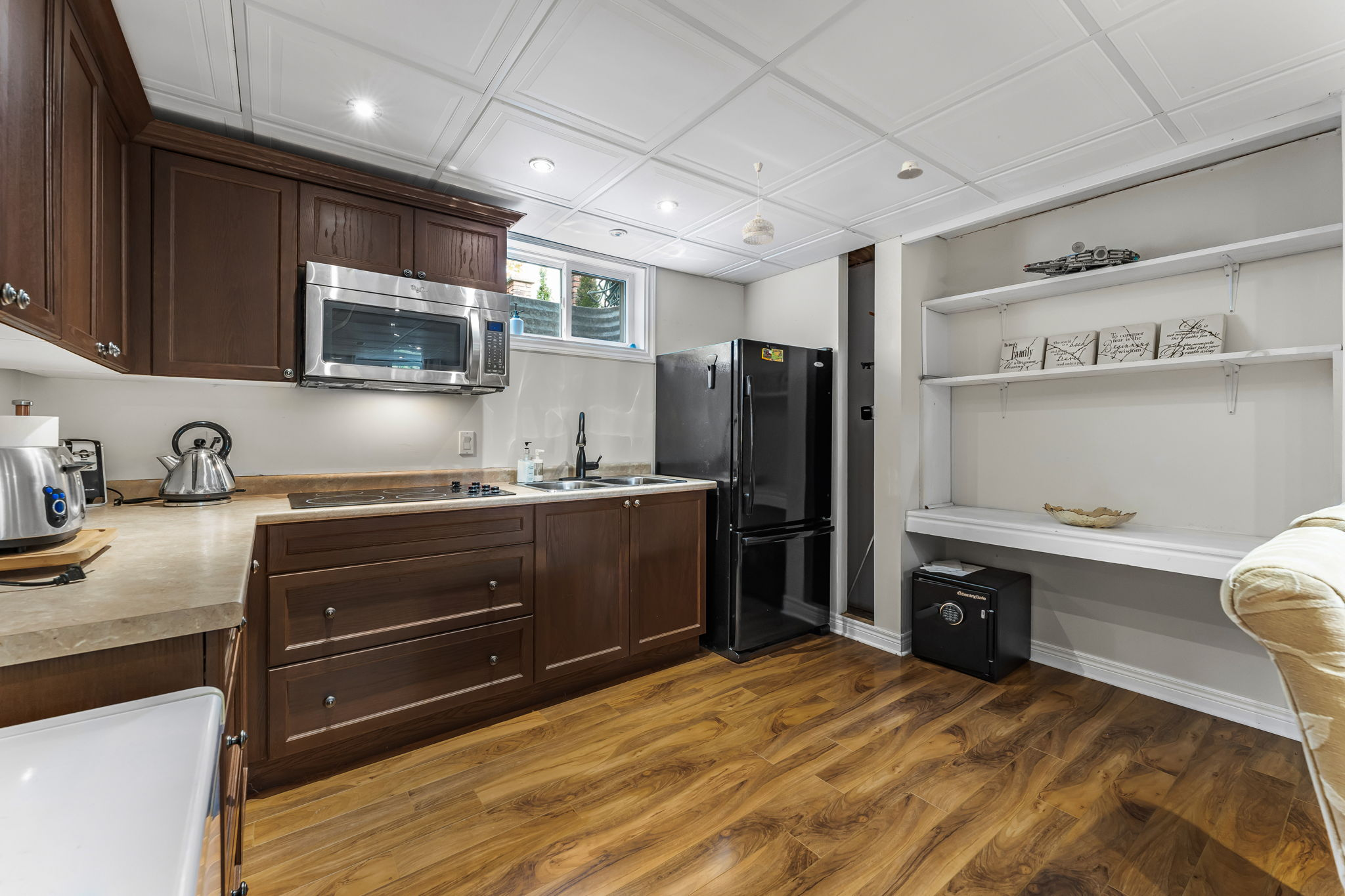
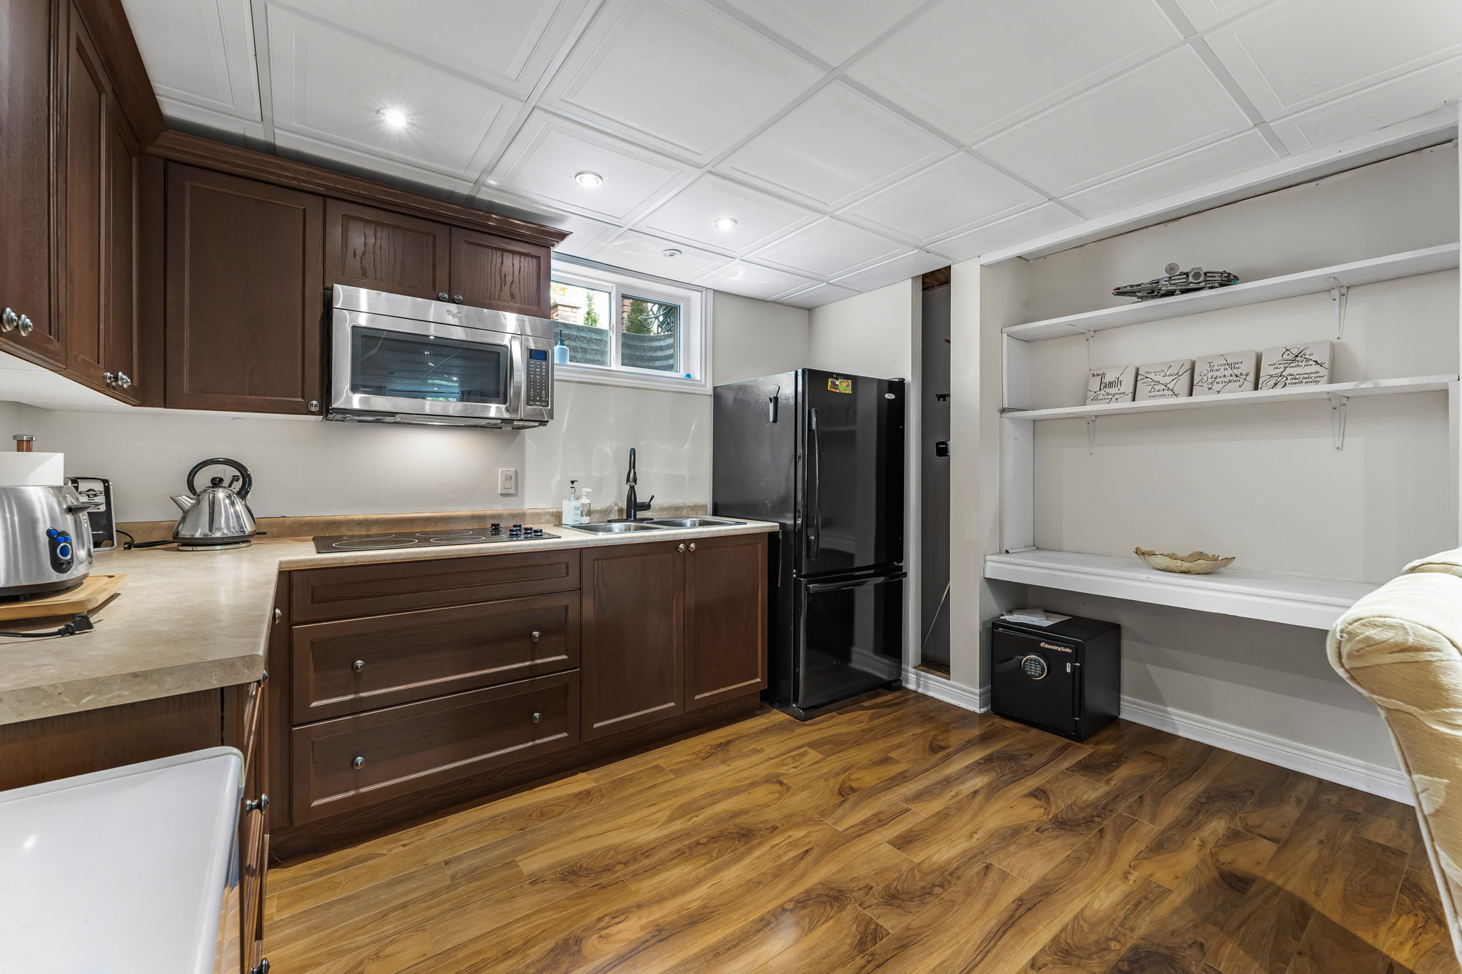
- pendant light (758, 202)
- recessed light (910, 169)
